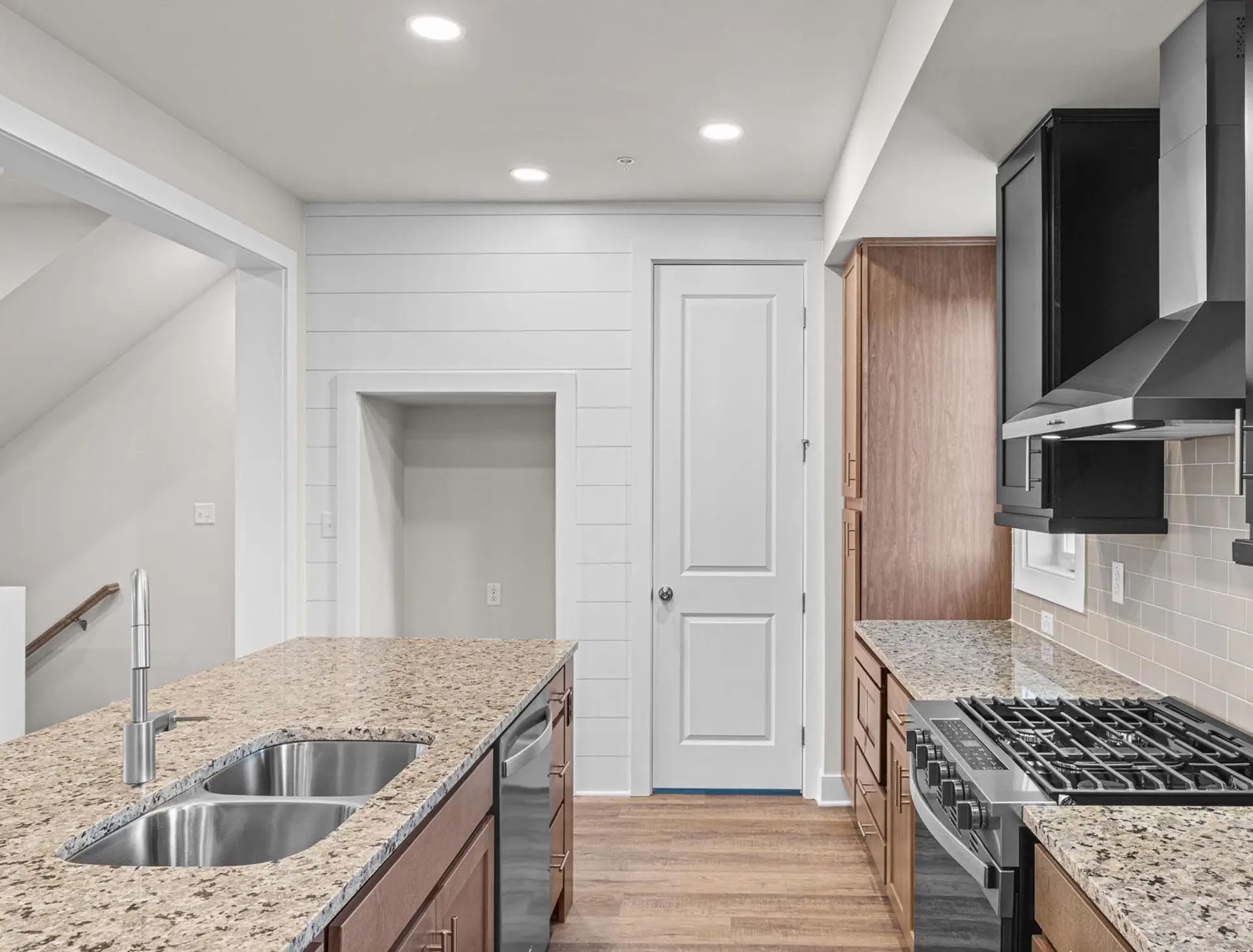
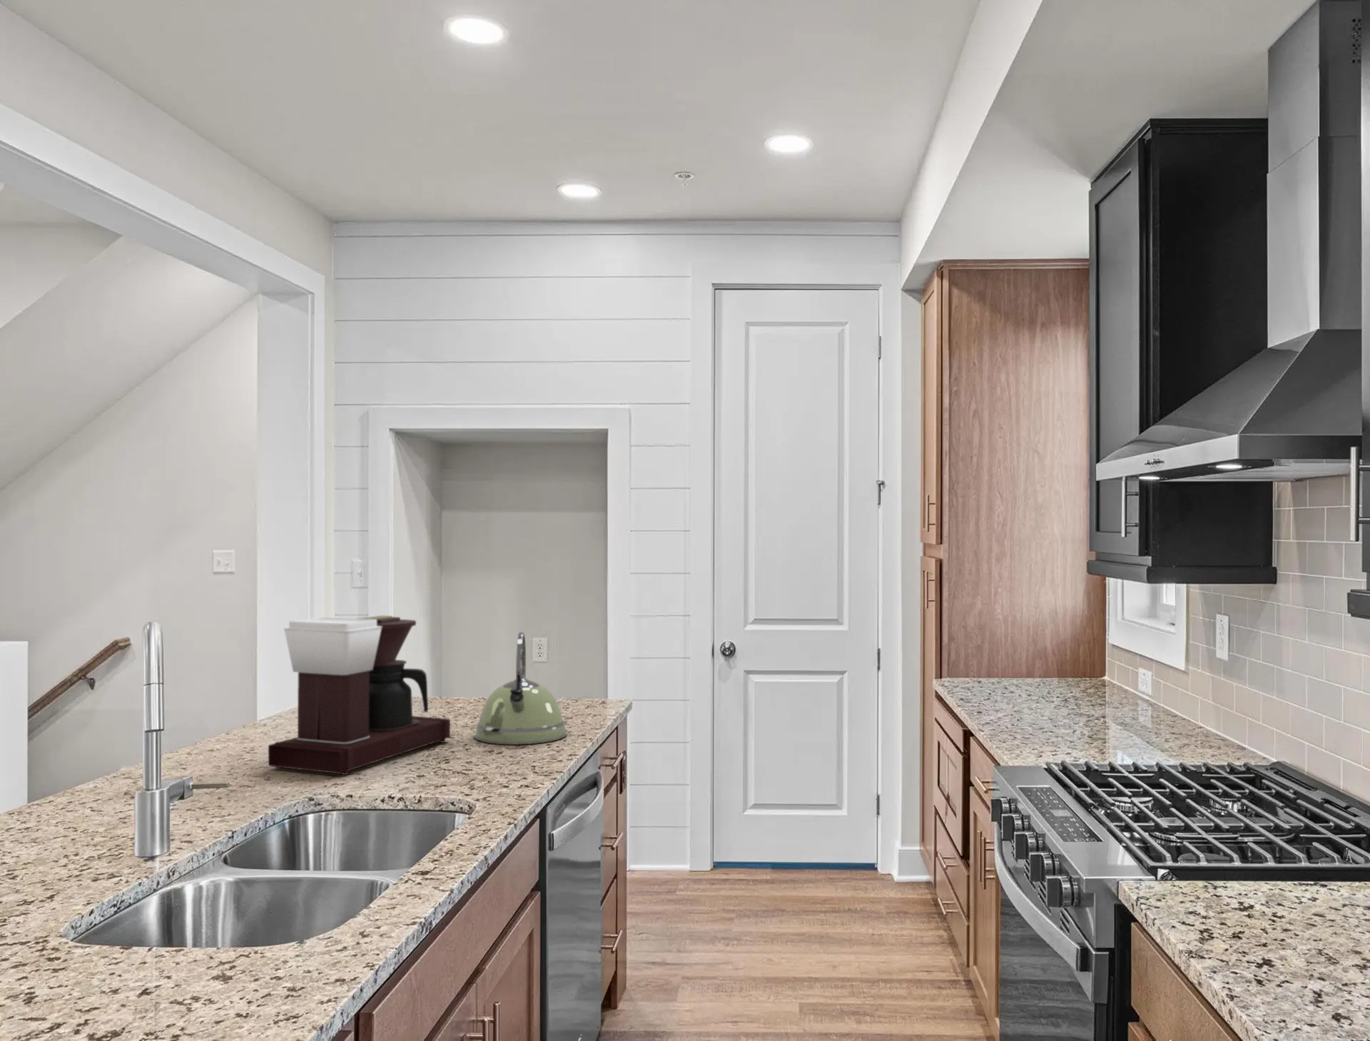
+ kettle (520, 685)
+ coffee maker (364, 685)
